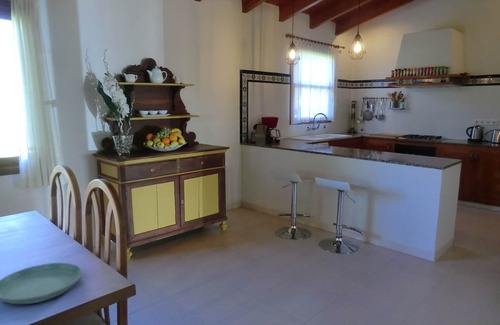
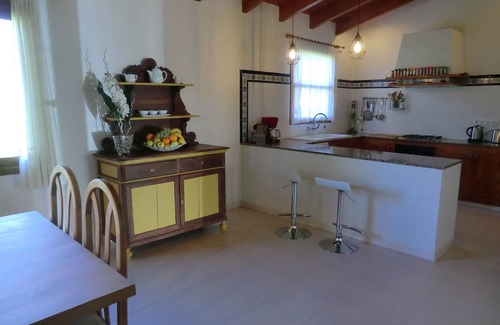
- saucer (39, 283)
